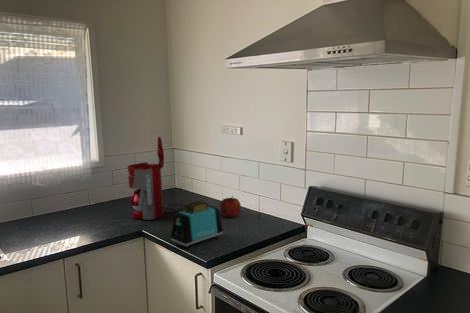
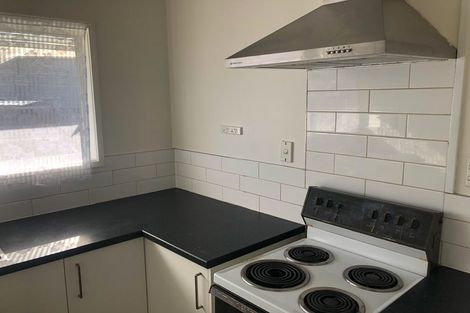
- coffee maker (160, 173)
- apple (230, 206)
- toaster (197, 222)
